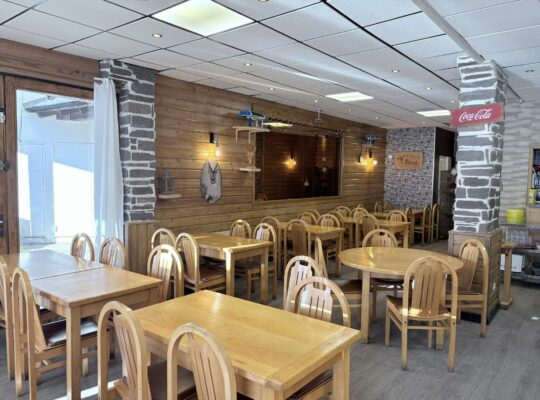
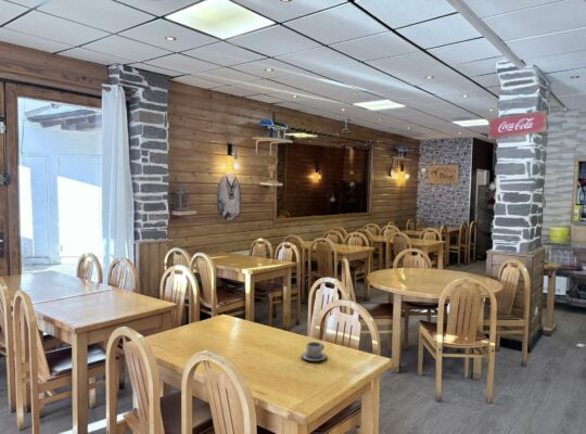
+ cup (314, 350)
